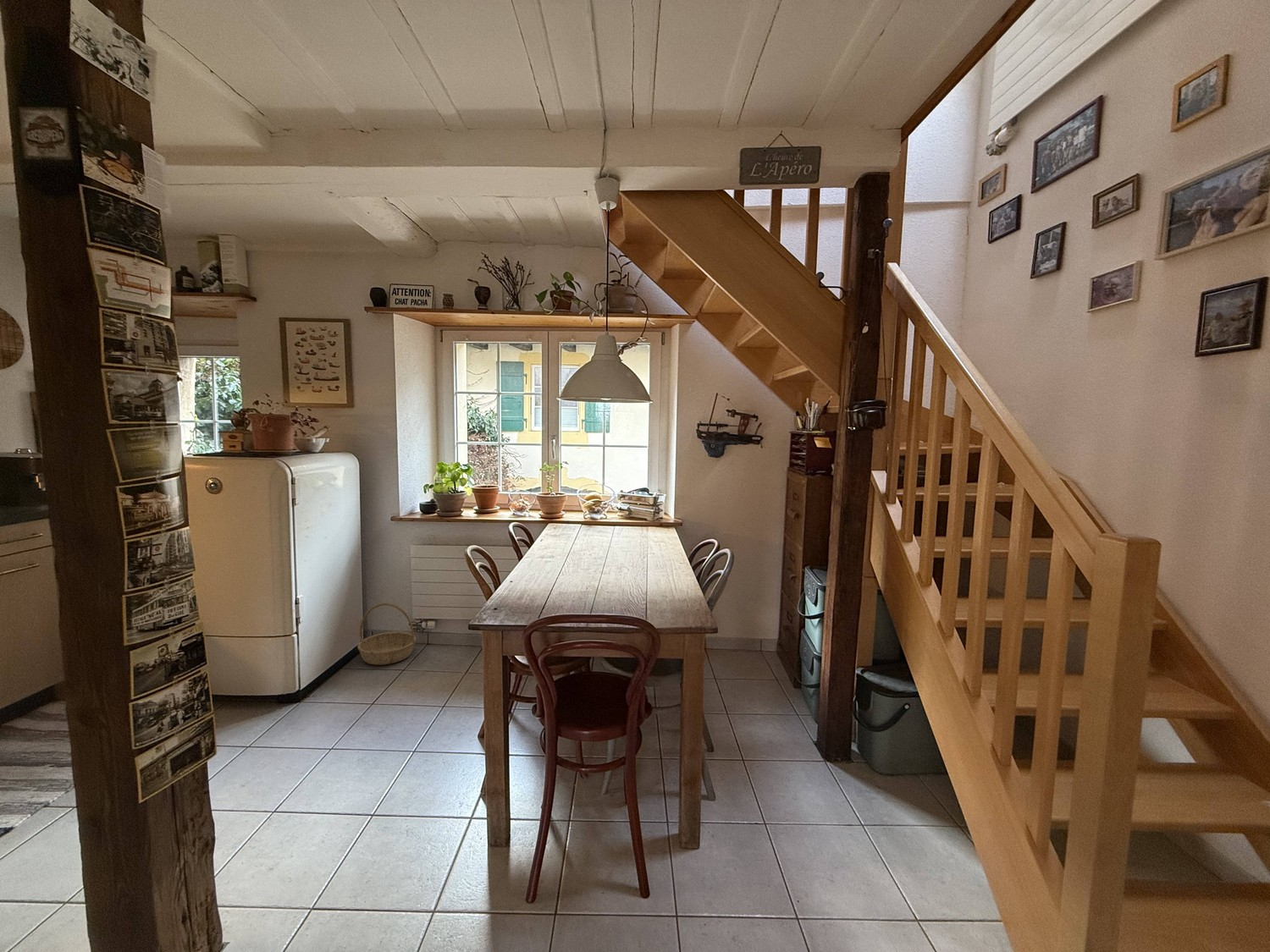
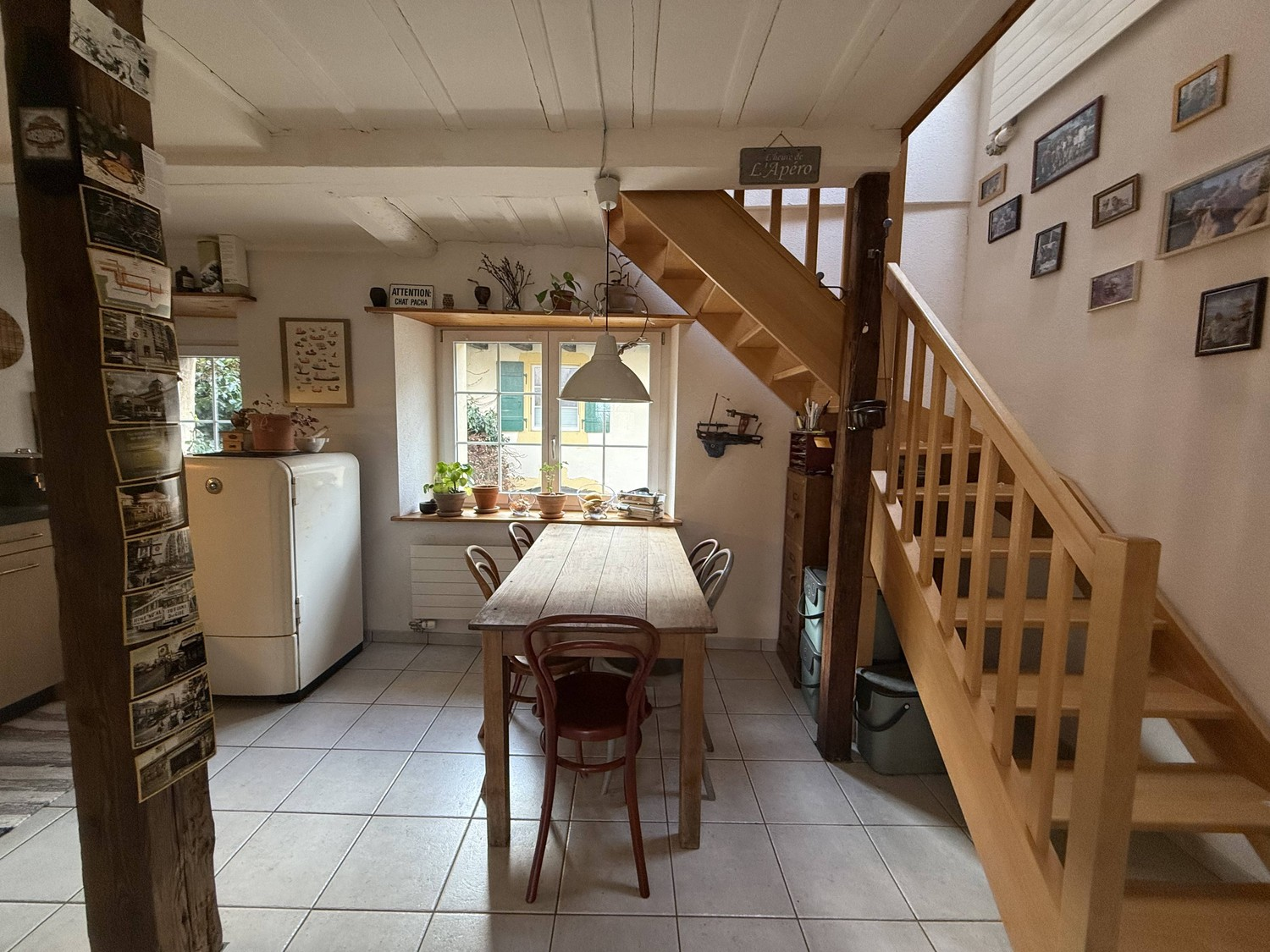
- basket (386, 632)
